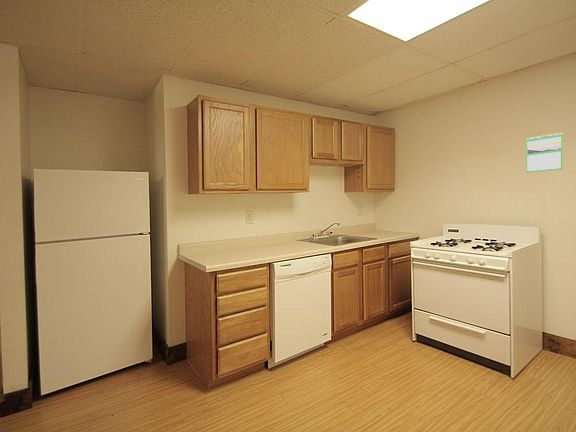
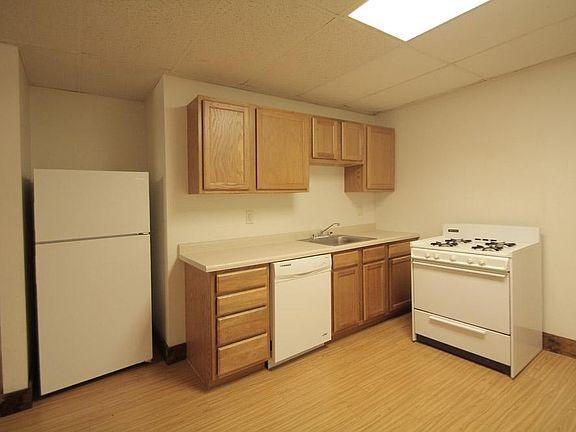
- calendar (543, 153)
